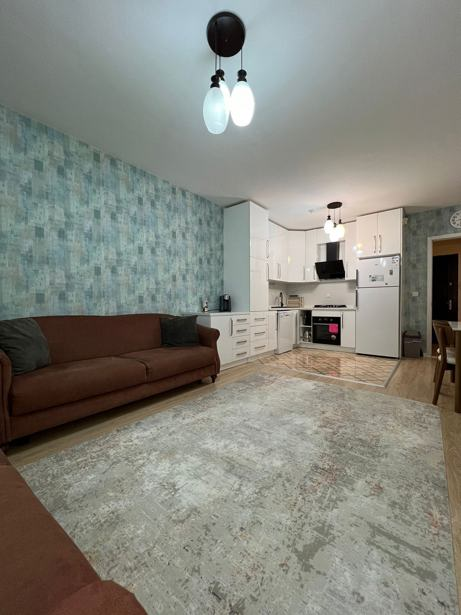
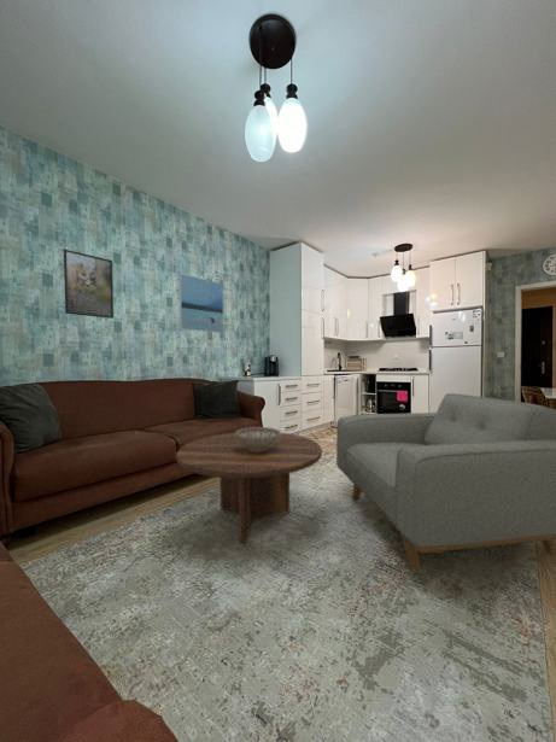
+ decorative bowl (258, 439)
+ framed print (203, 305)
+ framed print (89, 285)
+ coffee table (251, 483)
+ chair (435, 460)
